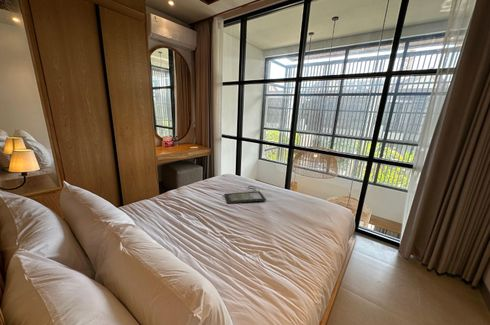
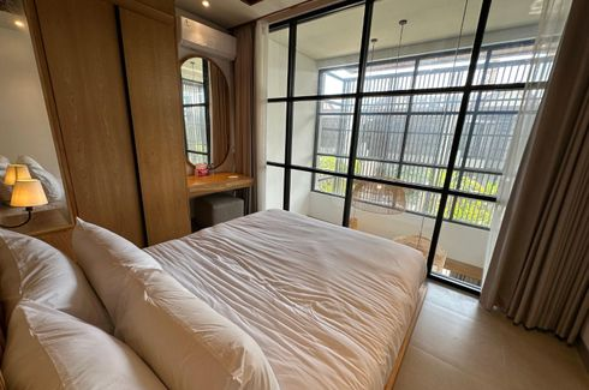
- clutch bag (246, 196)
